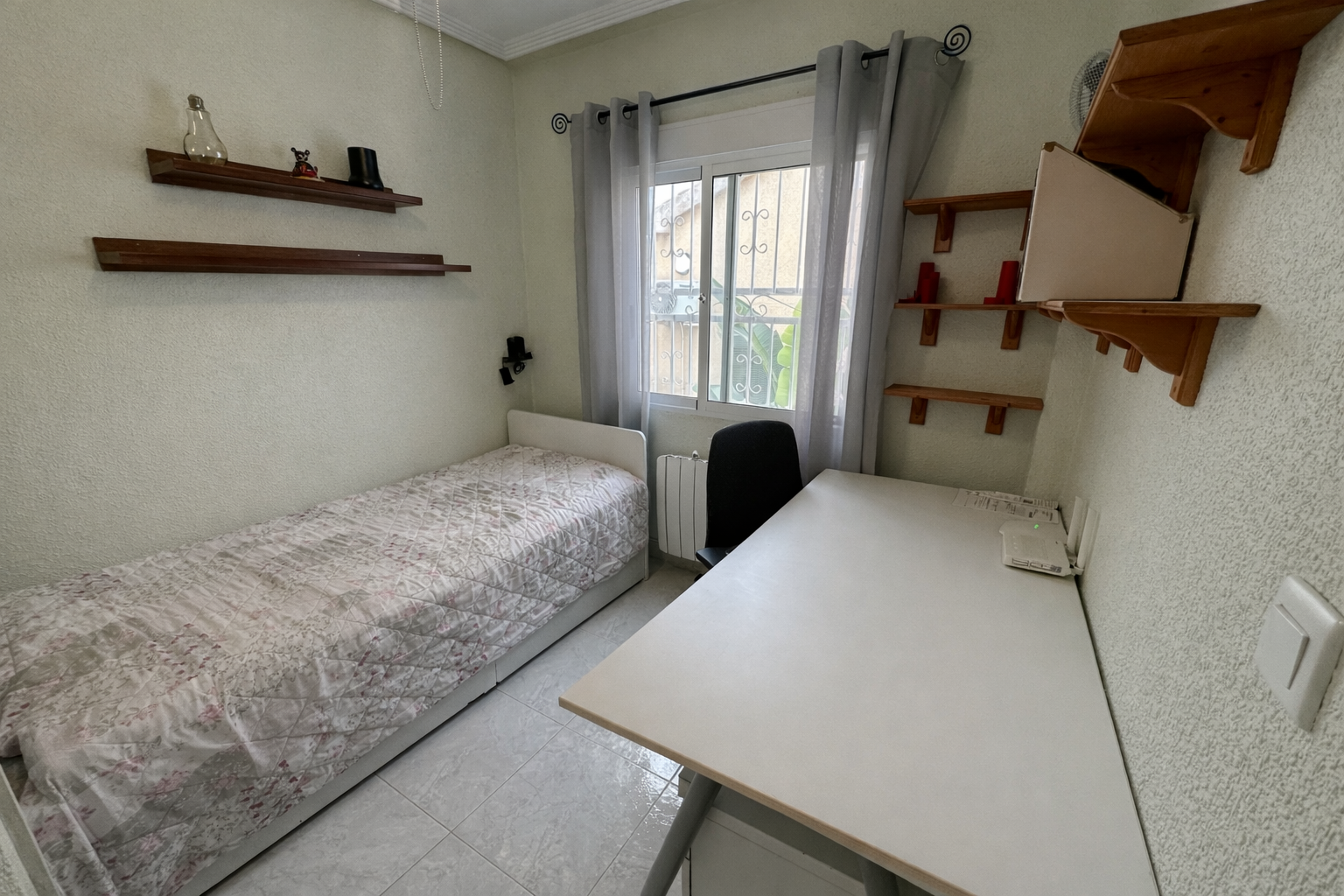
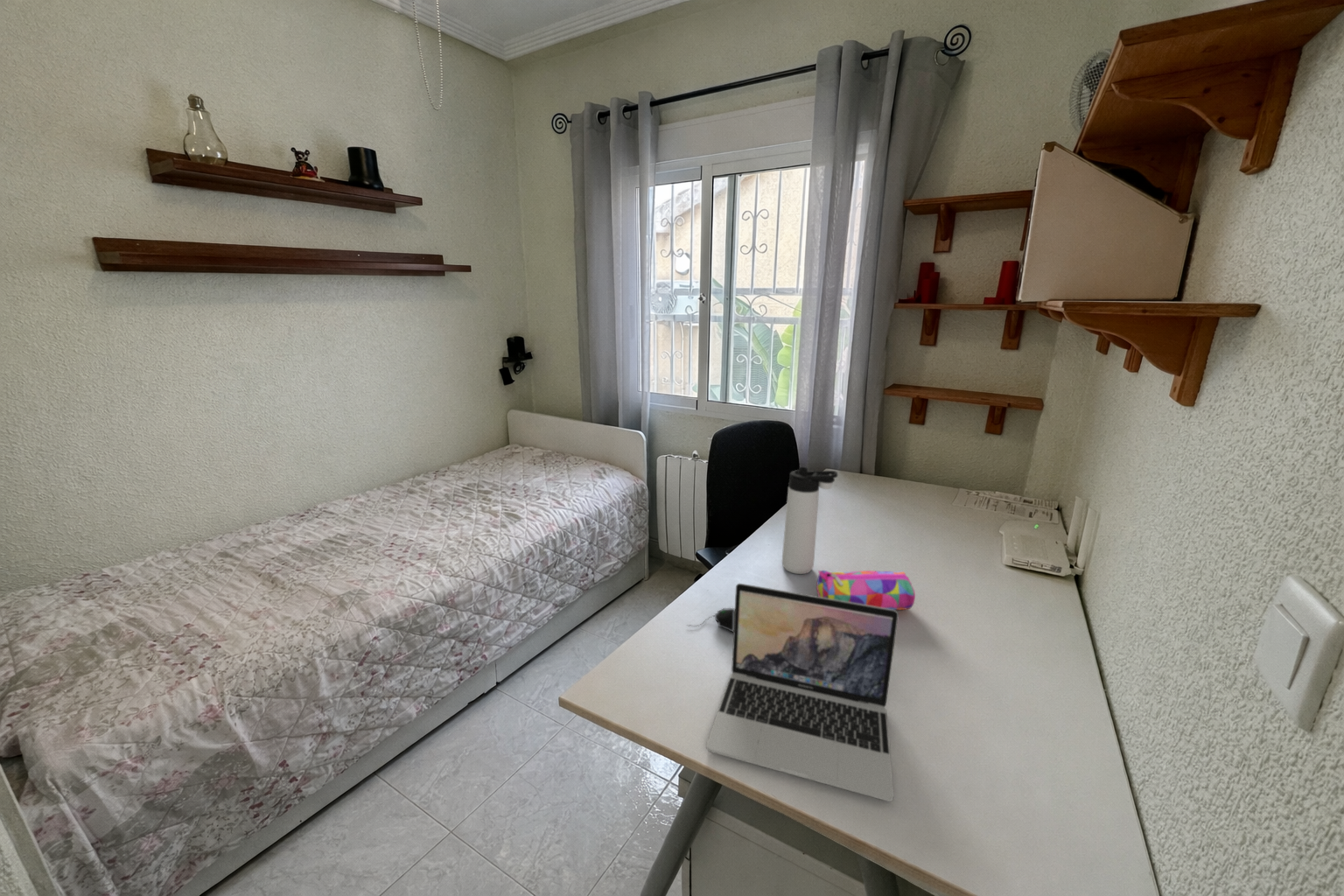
+ laptop (804, 679)
+ pencil case (863, 589)
+ thermos bottle (808, 521)
+ computer mouse (722, 618)
